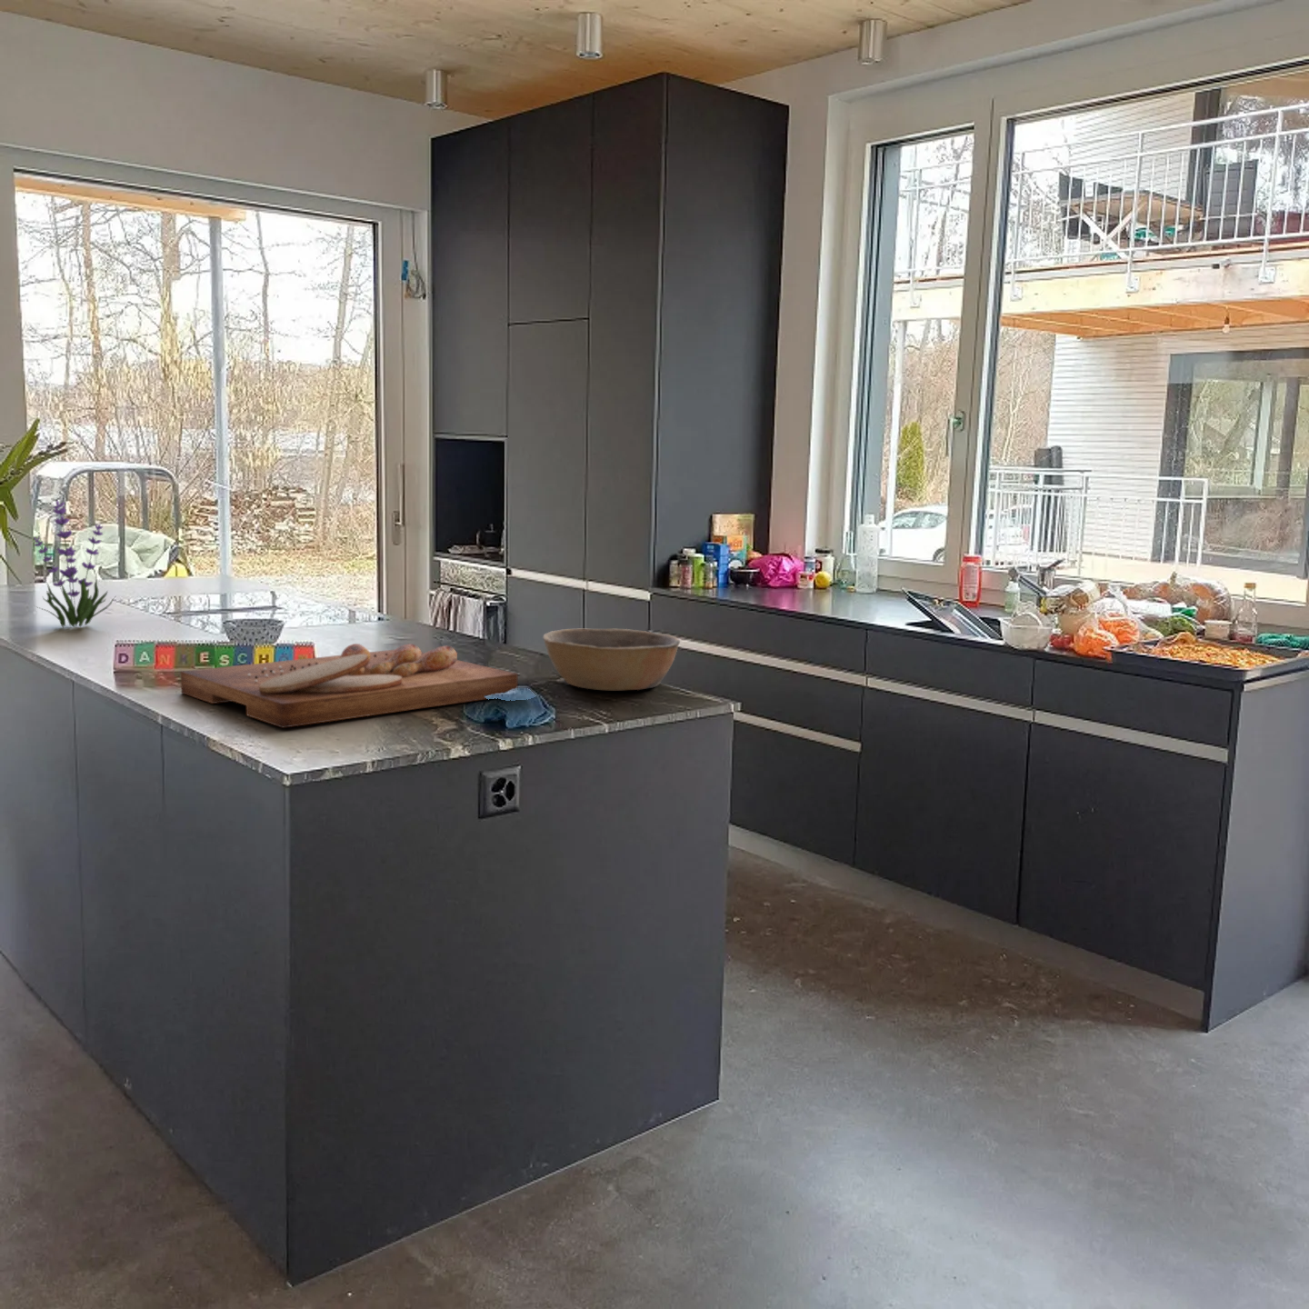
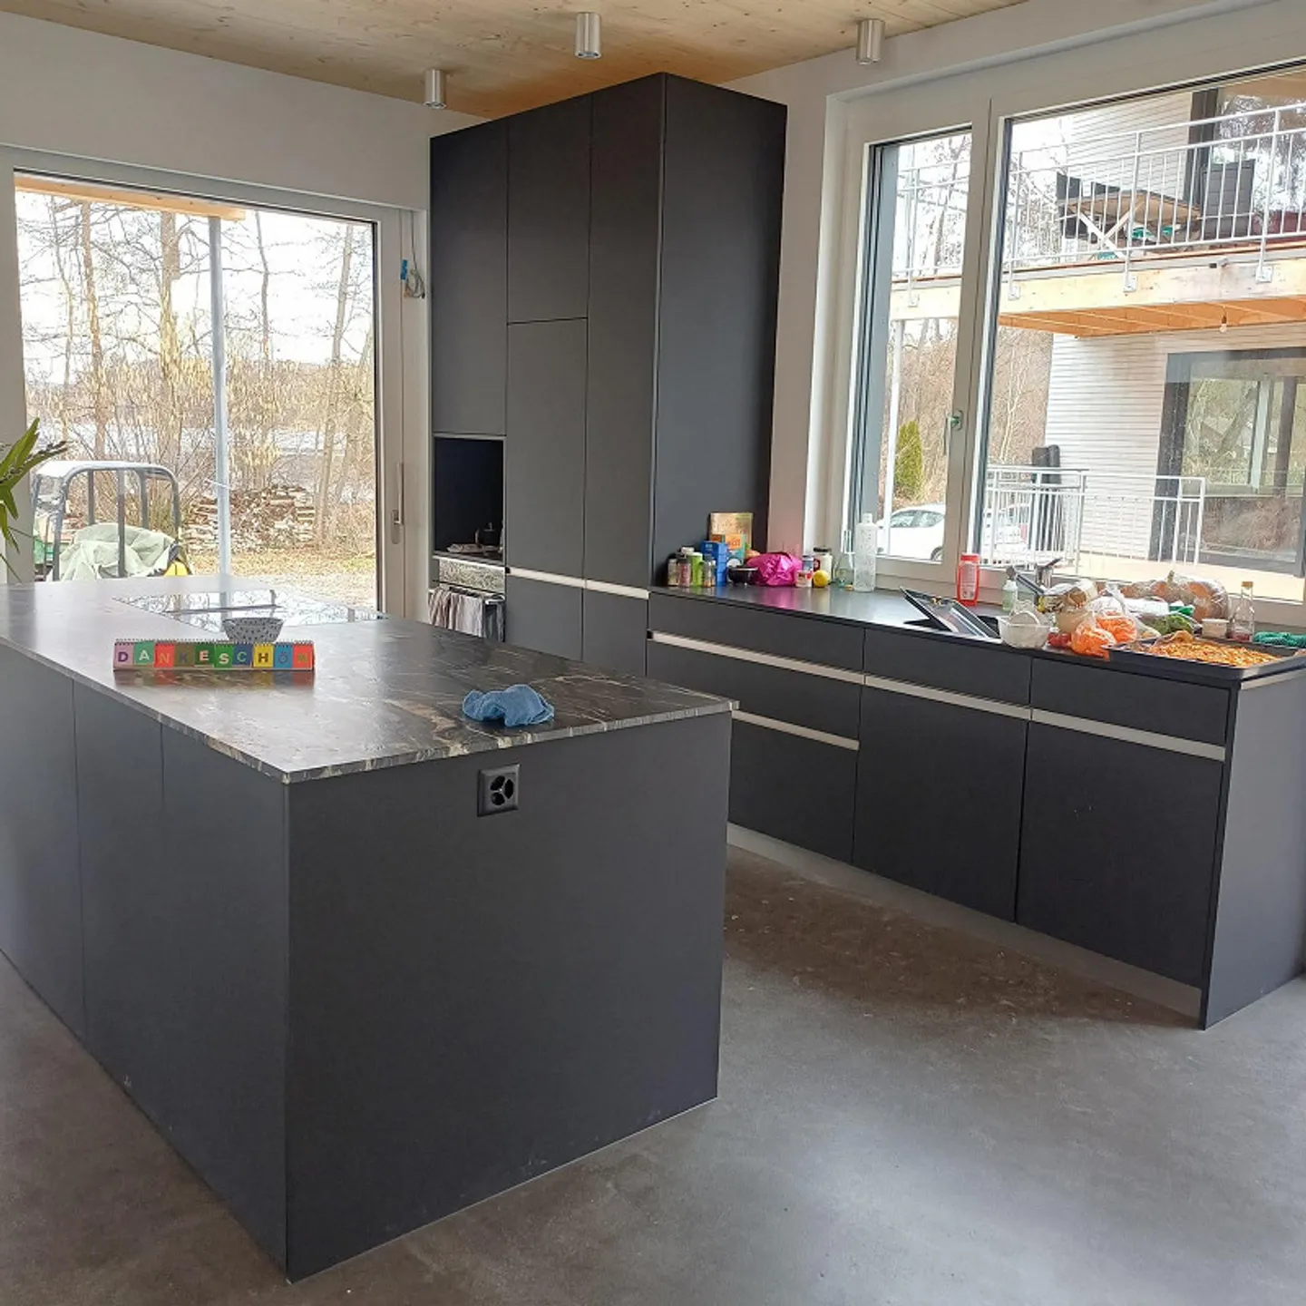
- plant (71, 565)
- cutting board (351, 668)
- bowl (611, 660)
